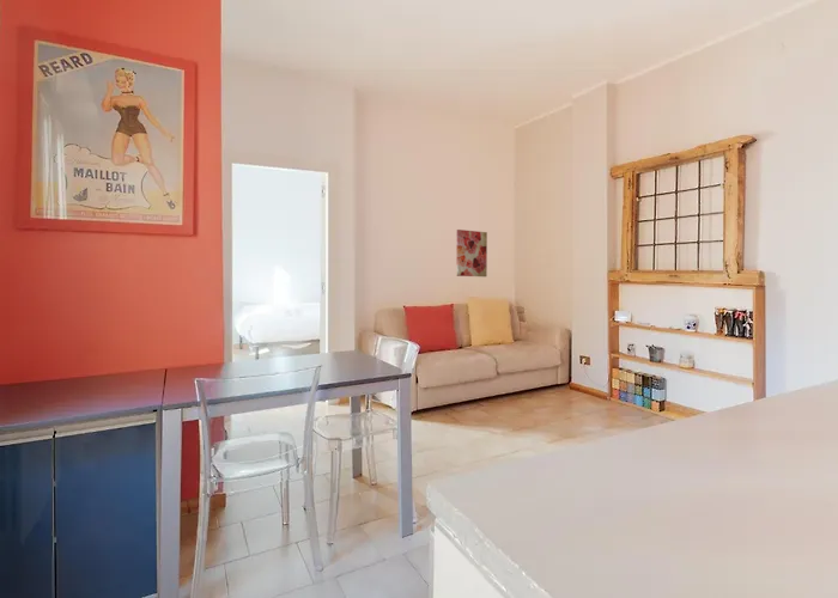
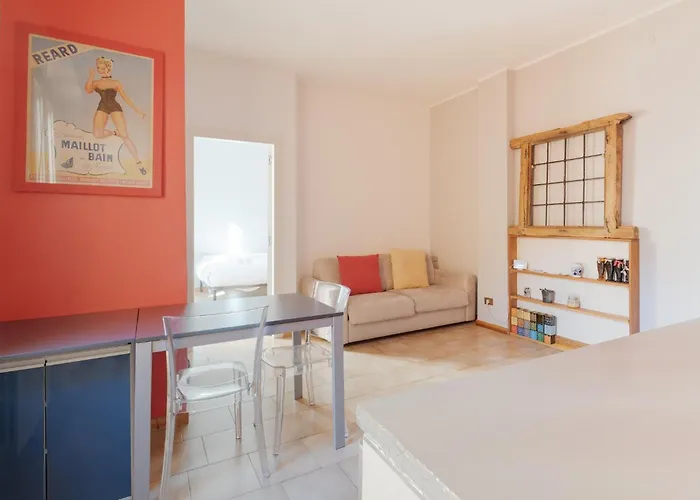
- wall art (472, 254)
